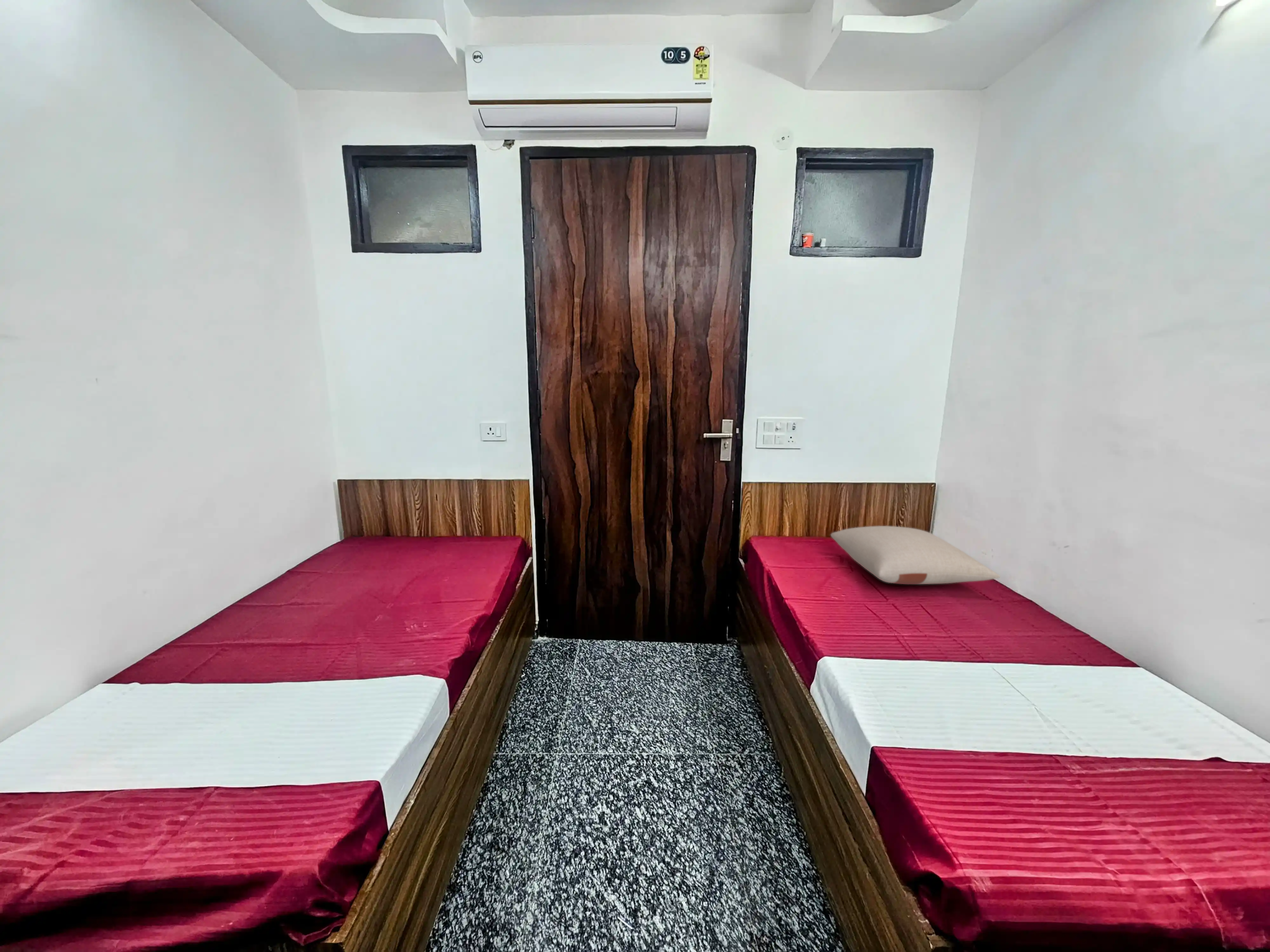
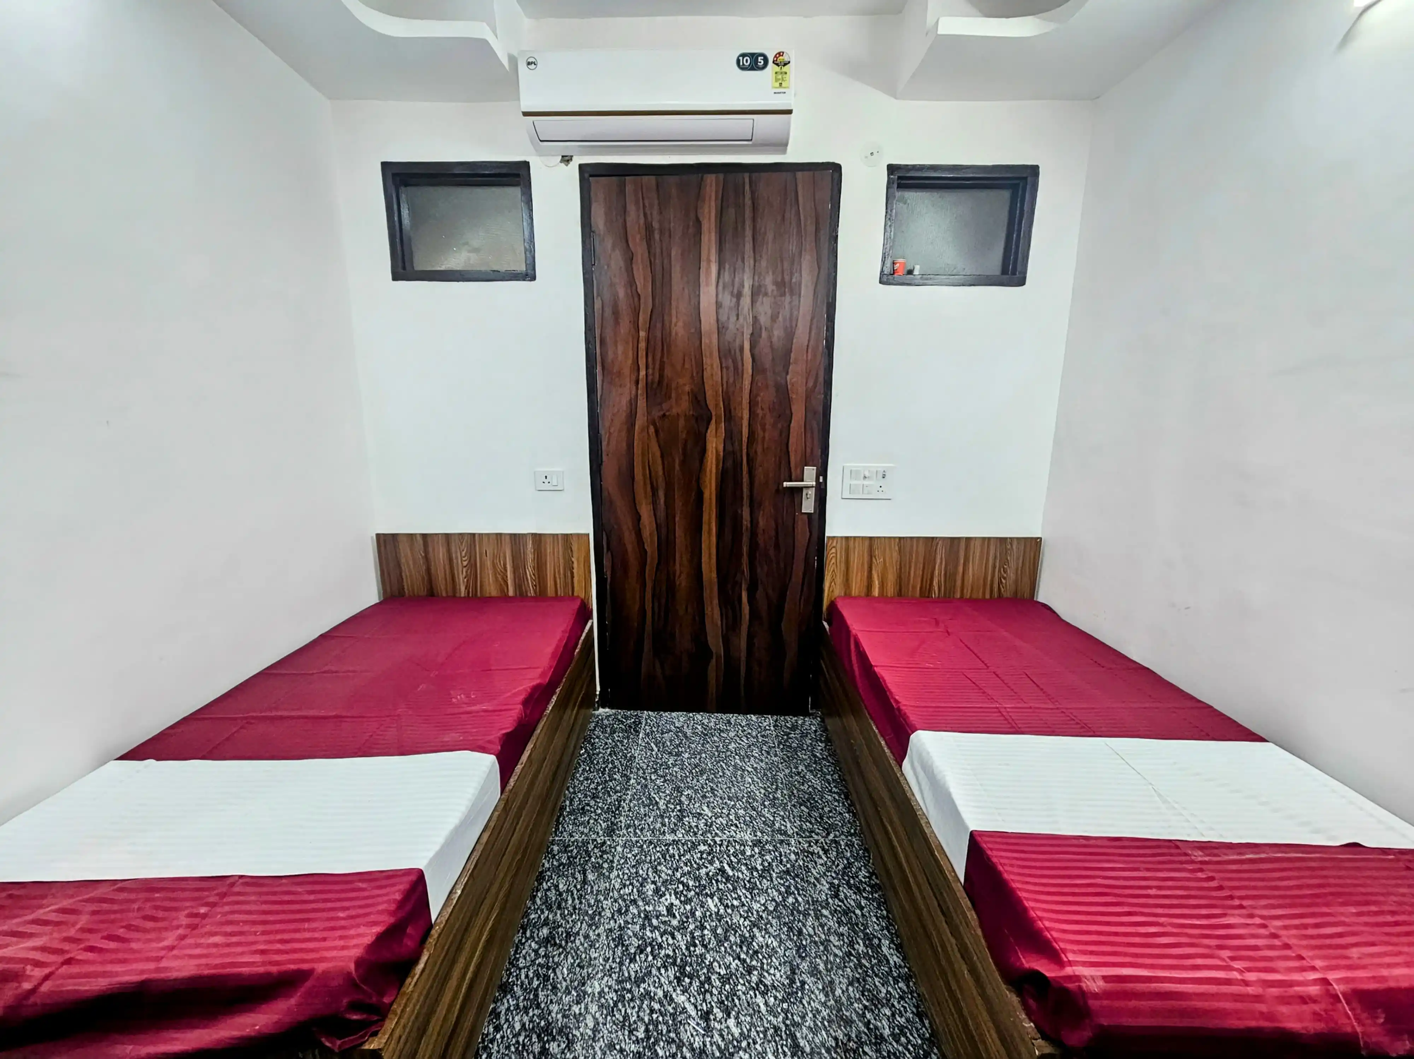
- pillow (906, 553)
